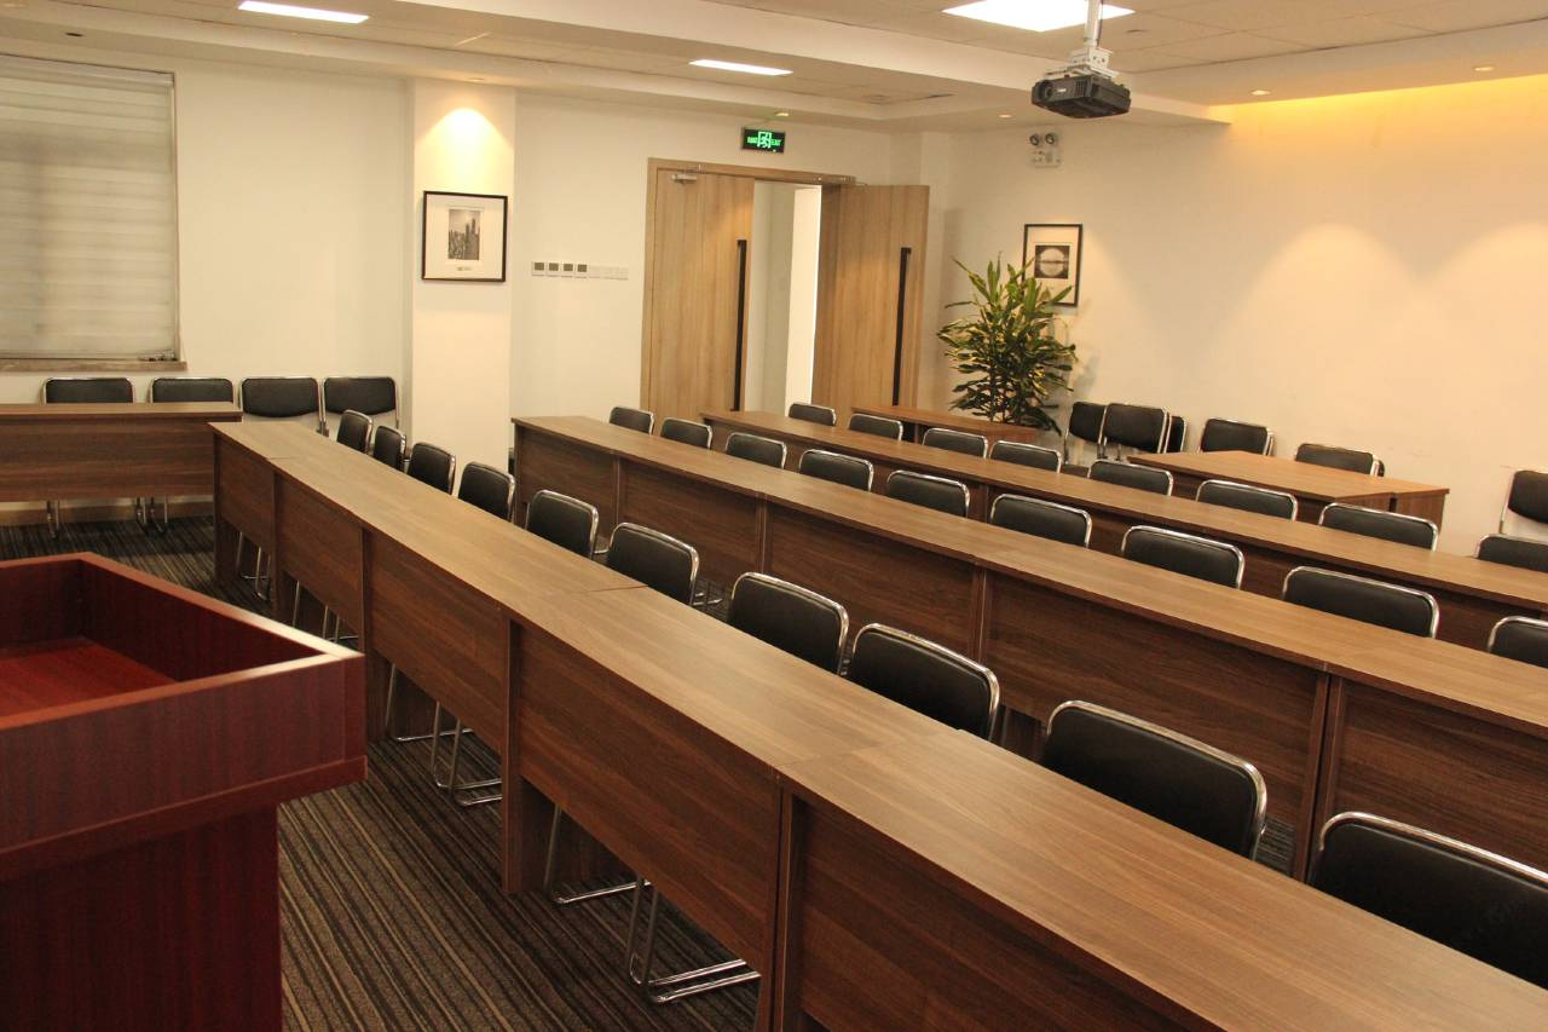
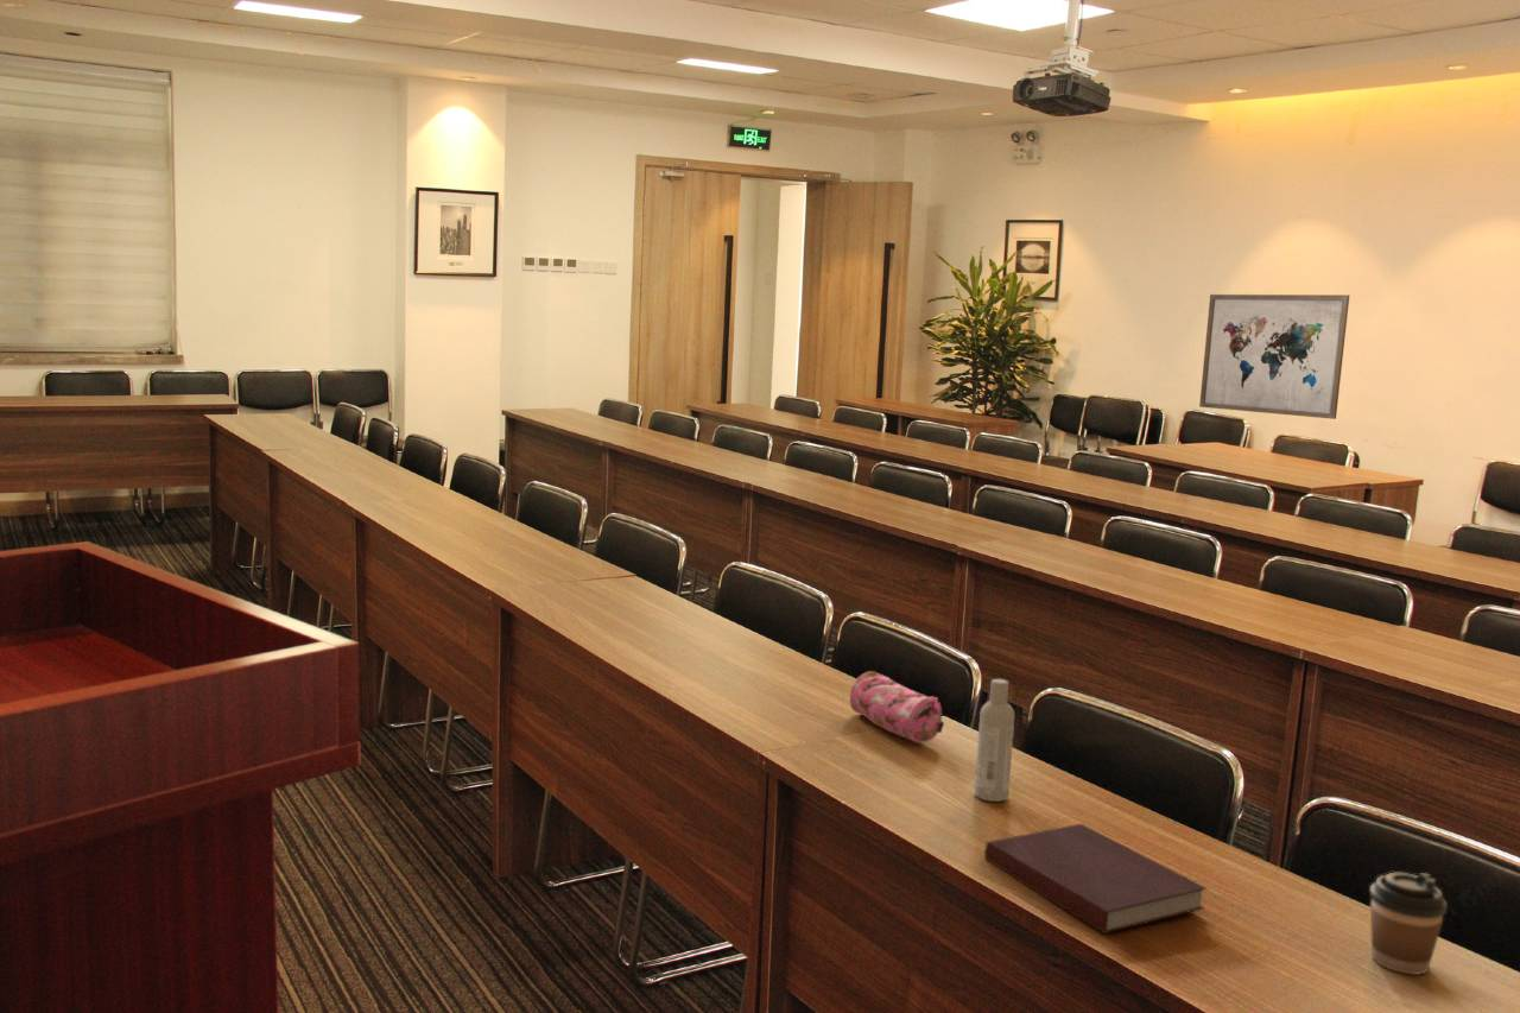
+ pencil case (894, 705)
+ wall art (1269, 354)
+ notebook (1091, 874)
+ bottle (995, 739)
+ coffee cup (1405, 918)
